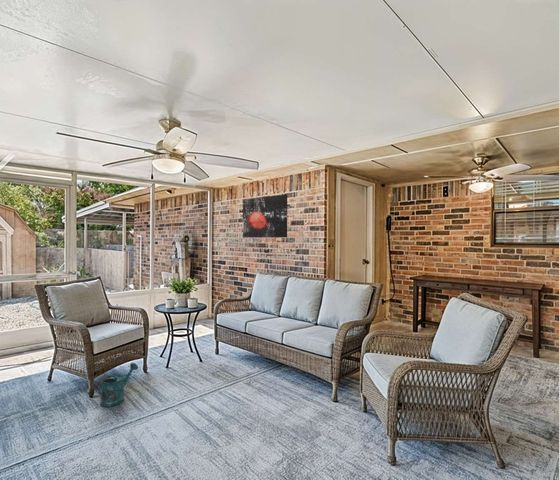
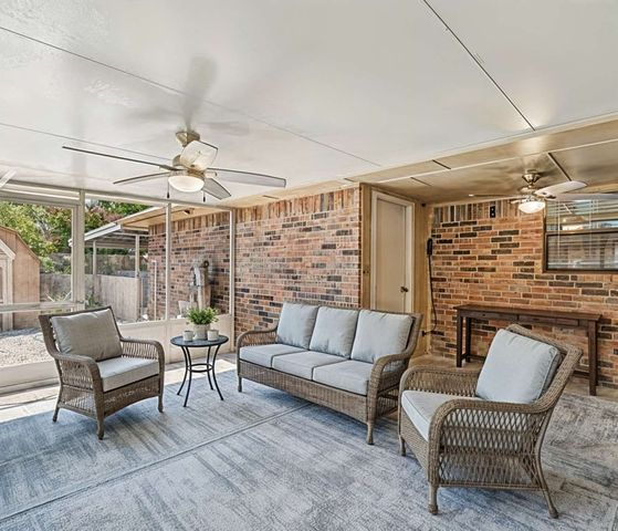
- watering can (118, 383)
- wall art (263, 217)
